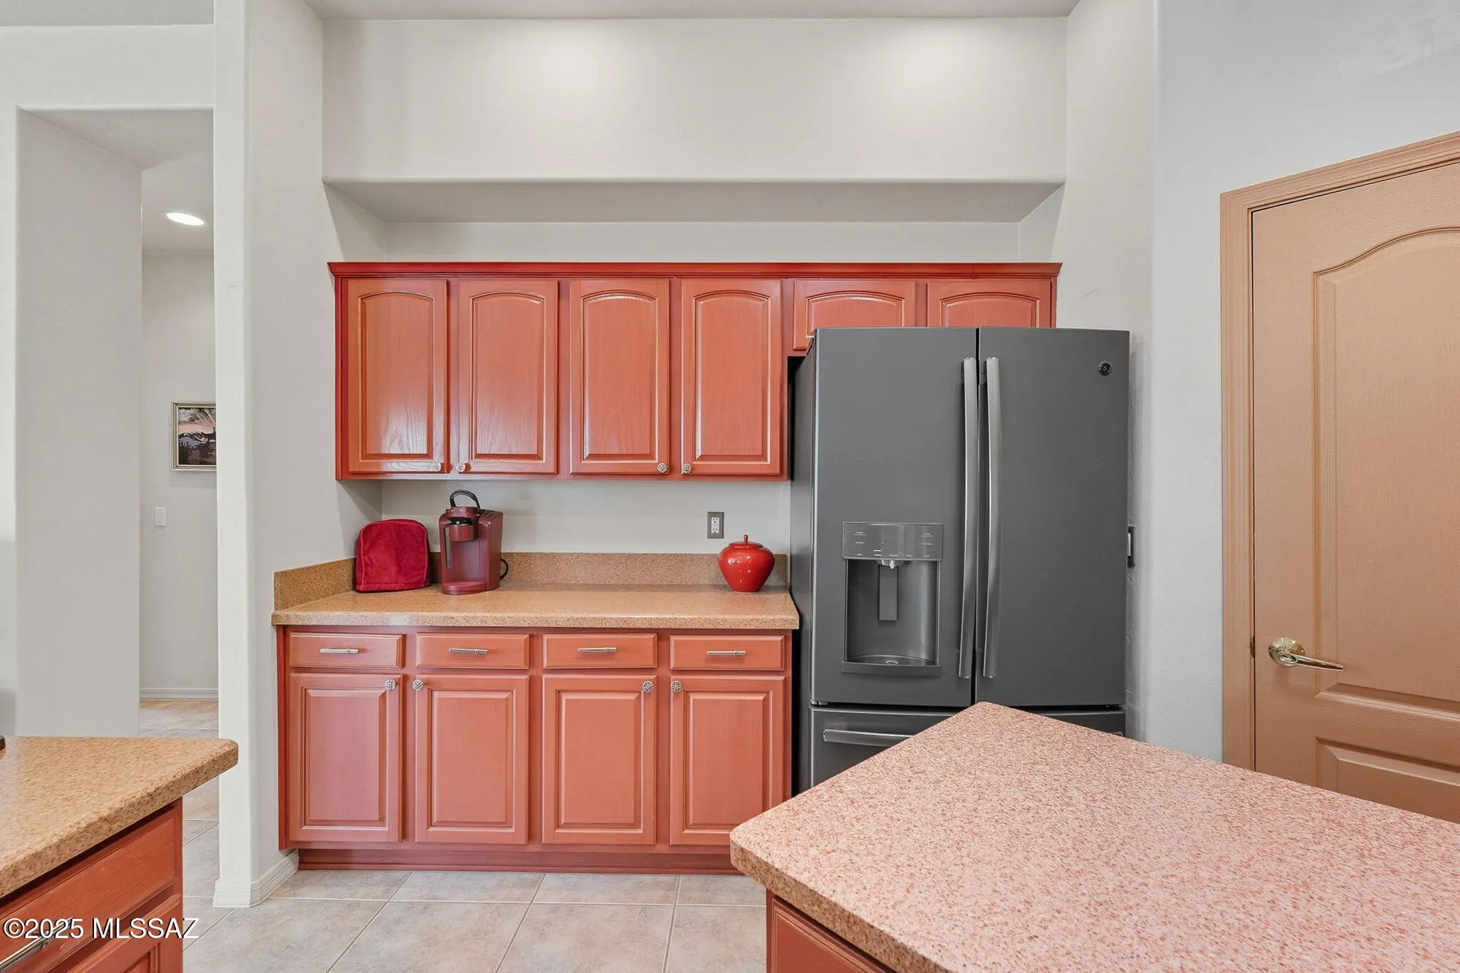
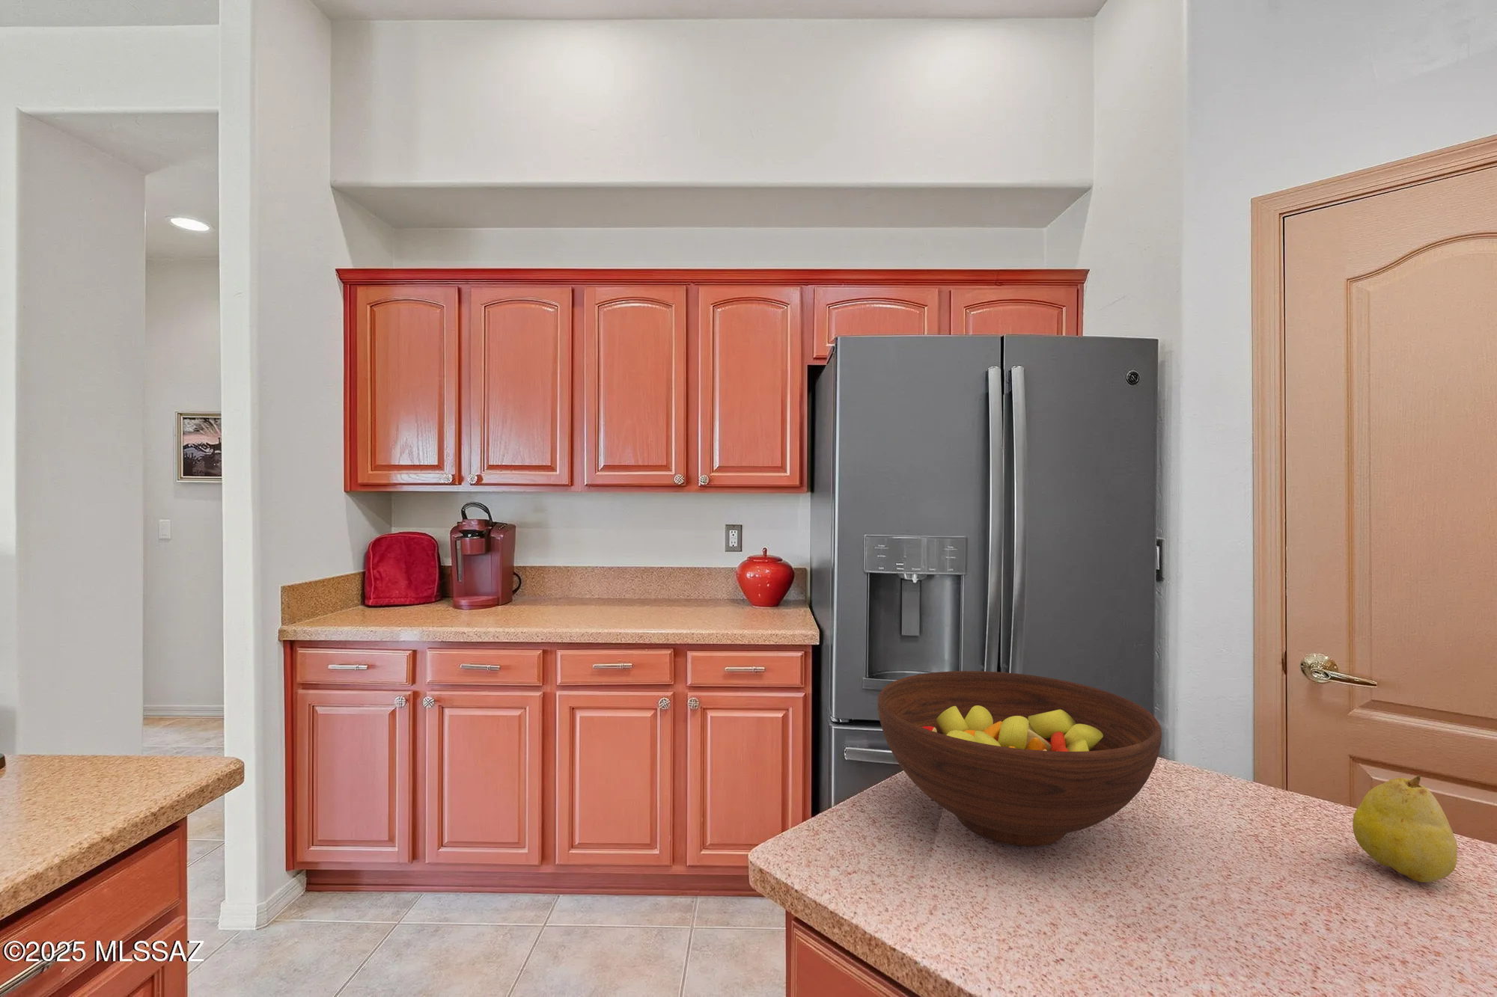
+ fruit bowl (1010, 763)
+ fruit (1402, 821)
